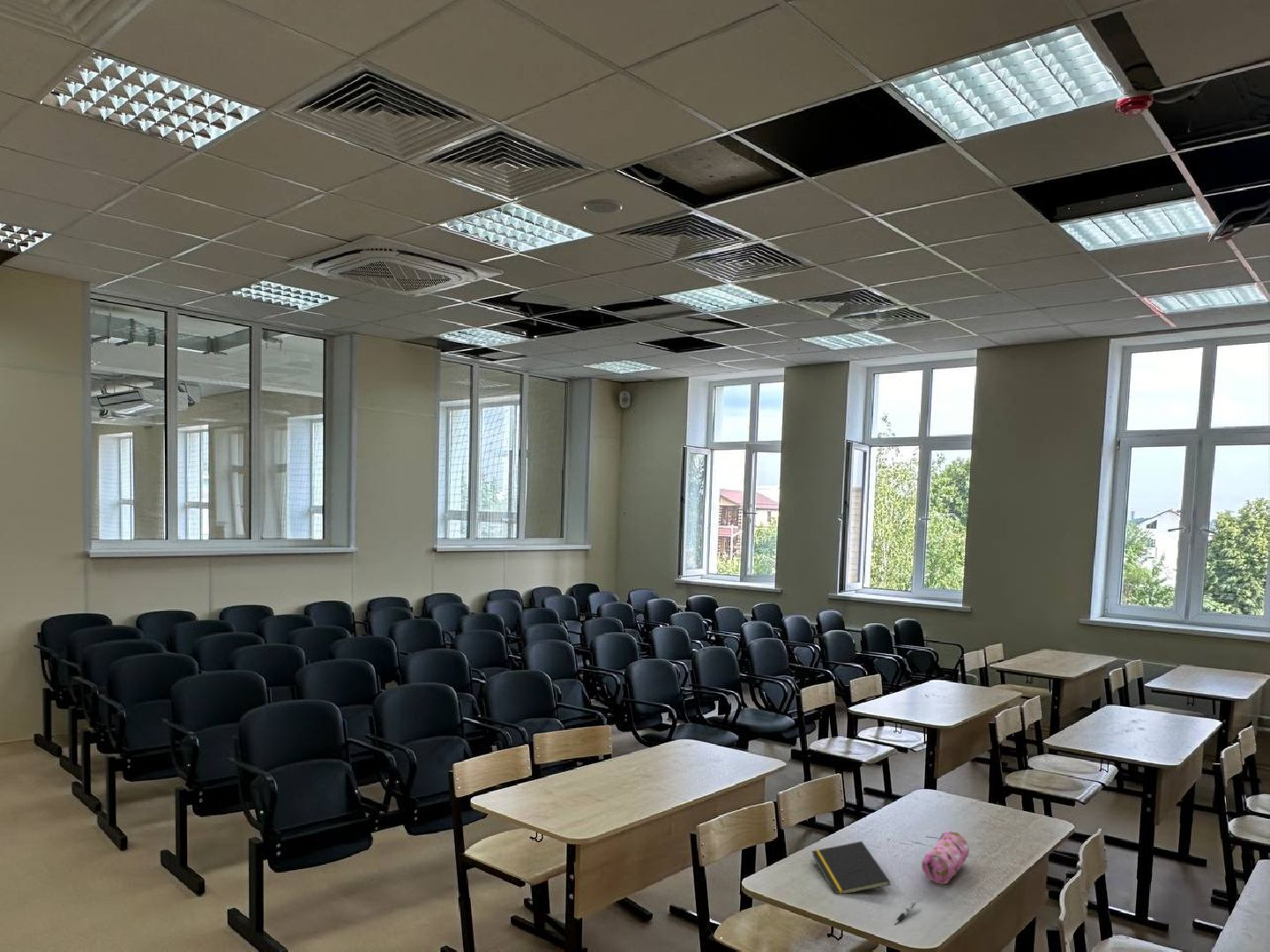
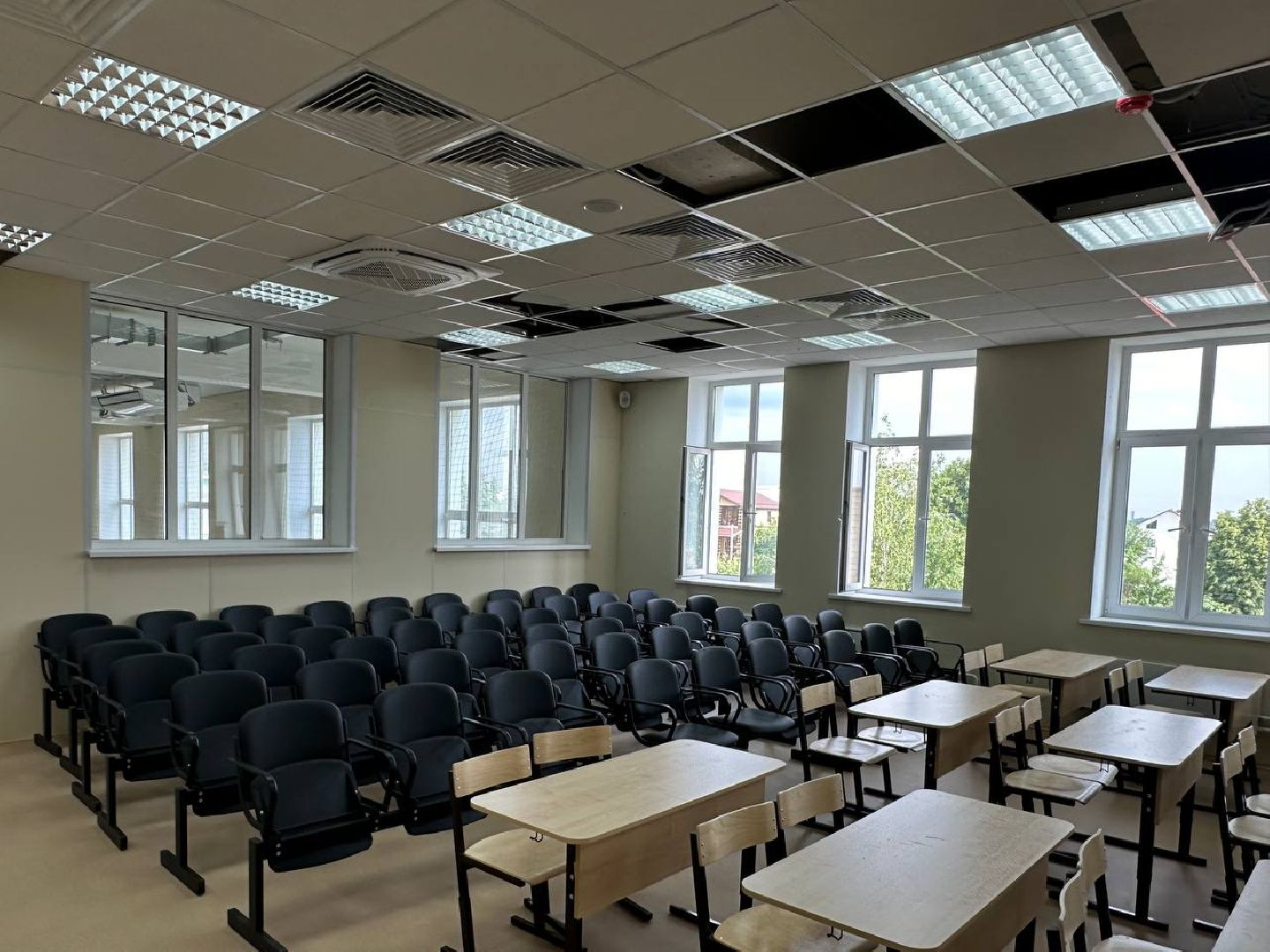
- pencil case (945, 857)
- notepad (849, 867)
- pen (905, 912)
